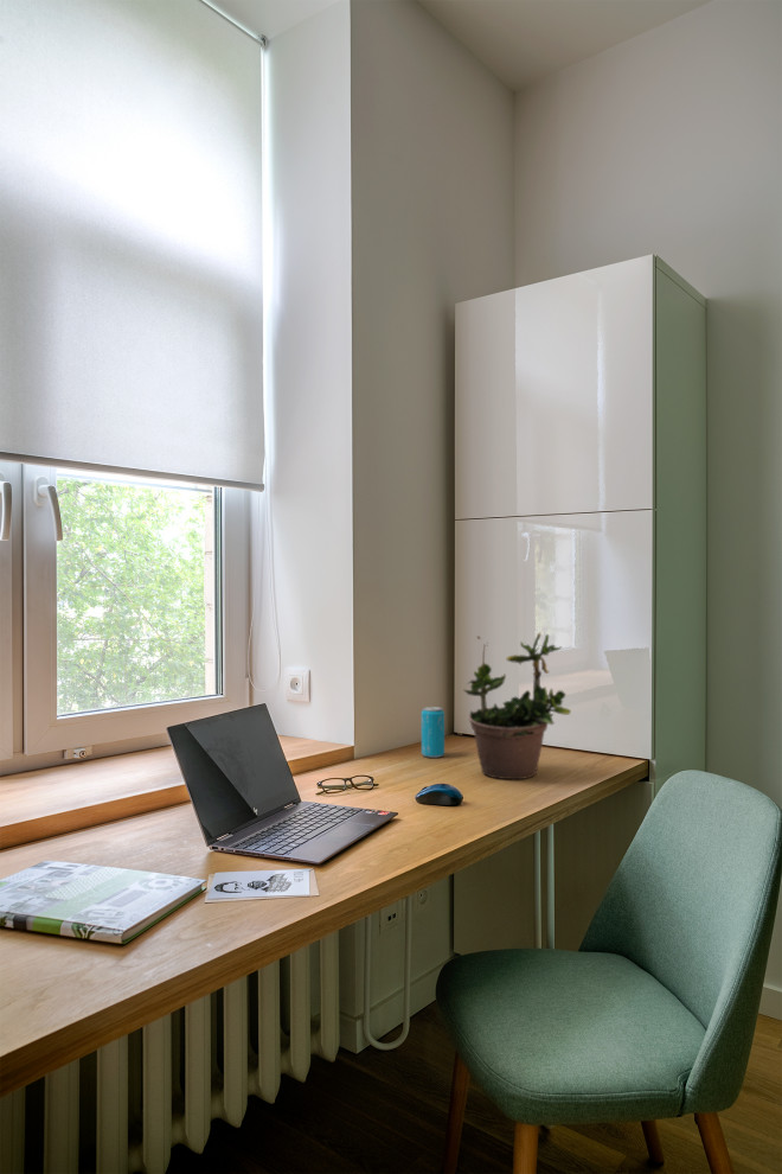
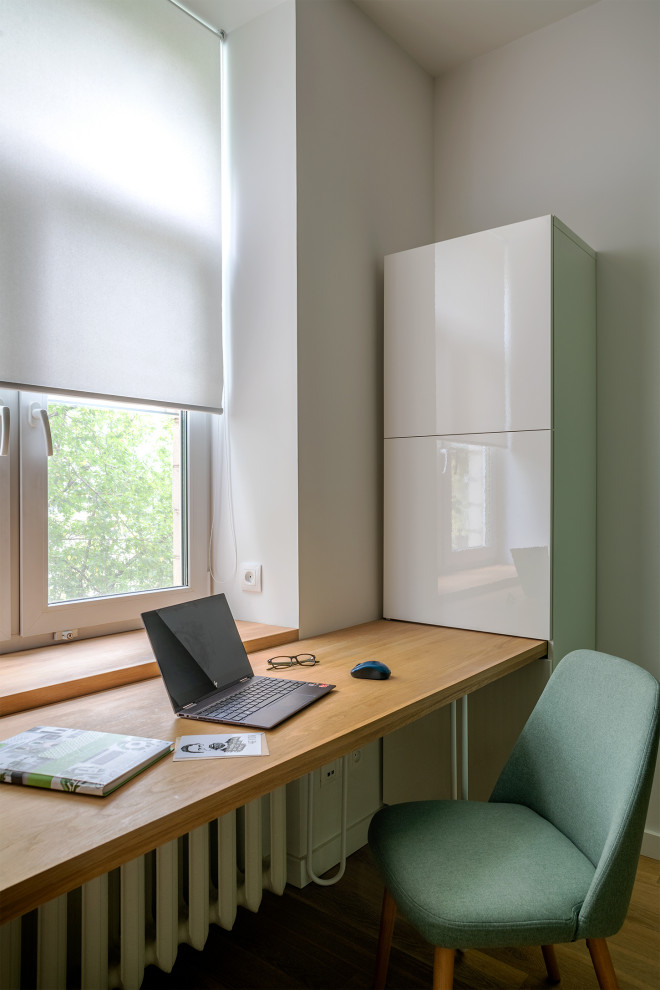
- beverage can (432, 732)
- potted plant (512, 697)
